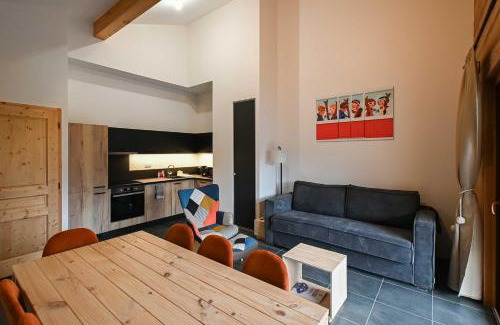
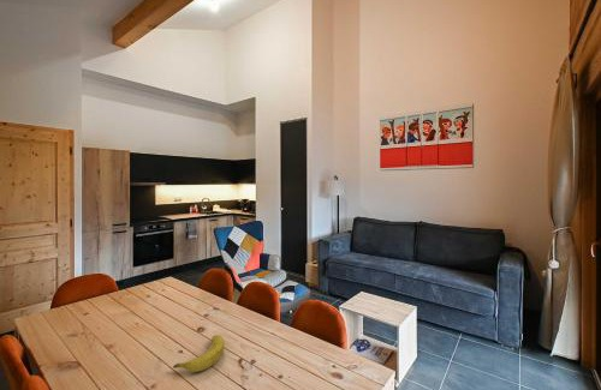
+ fruit (207, 352)
